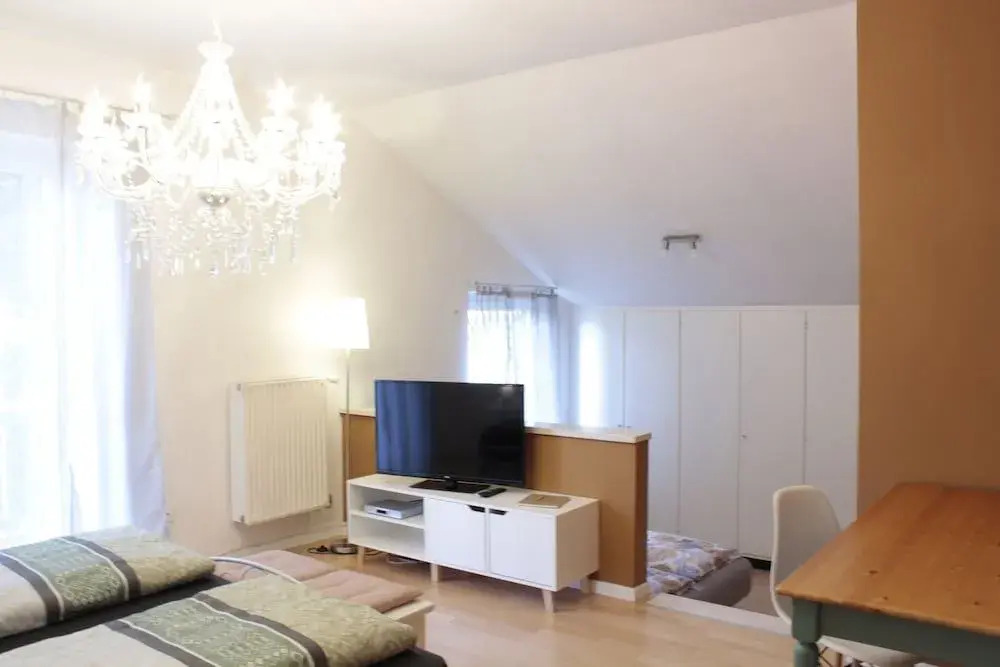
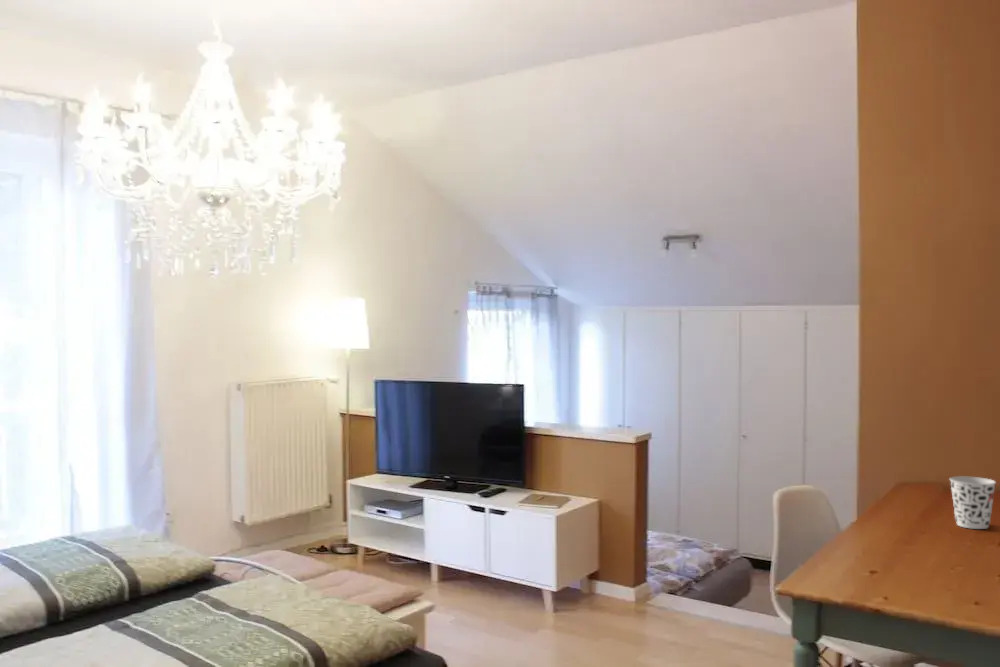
+ cup (972, 502)
